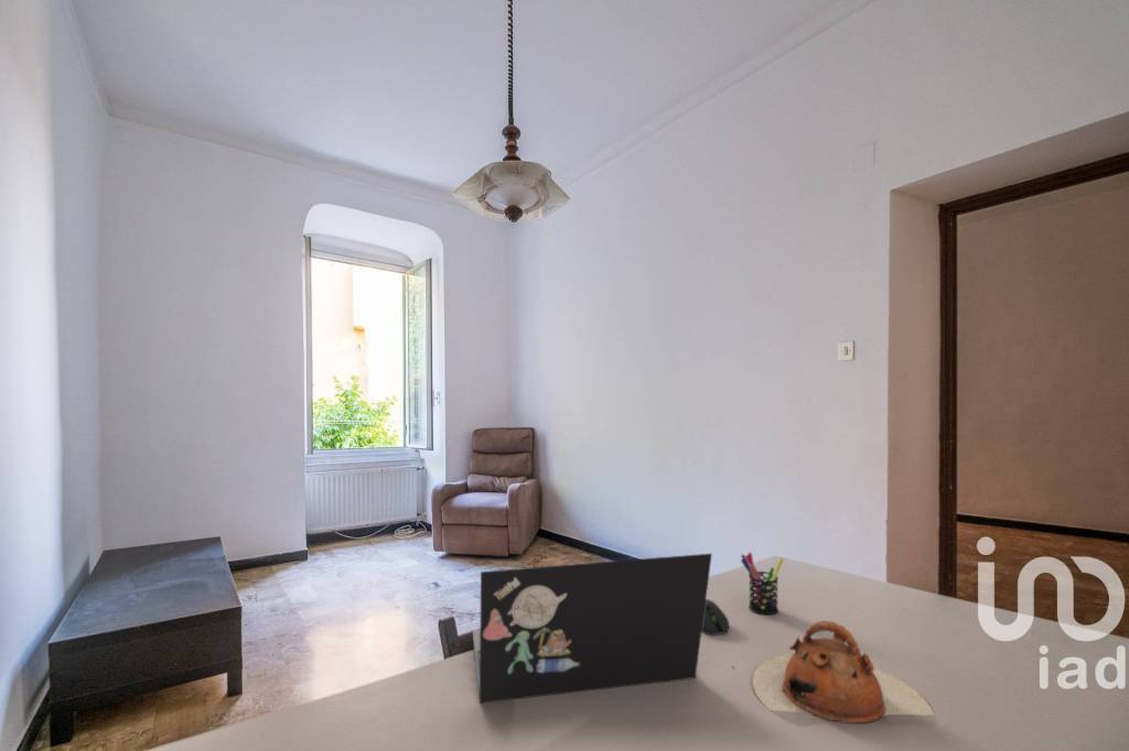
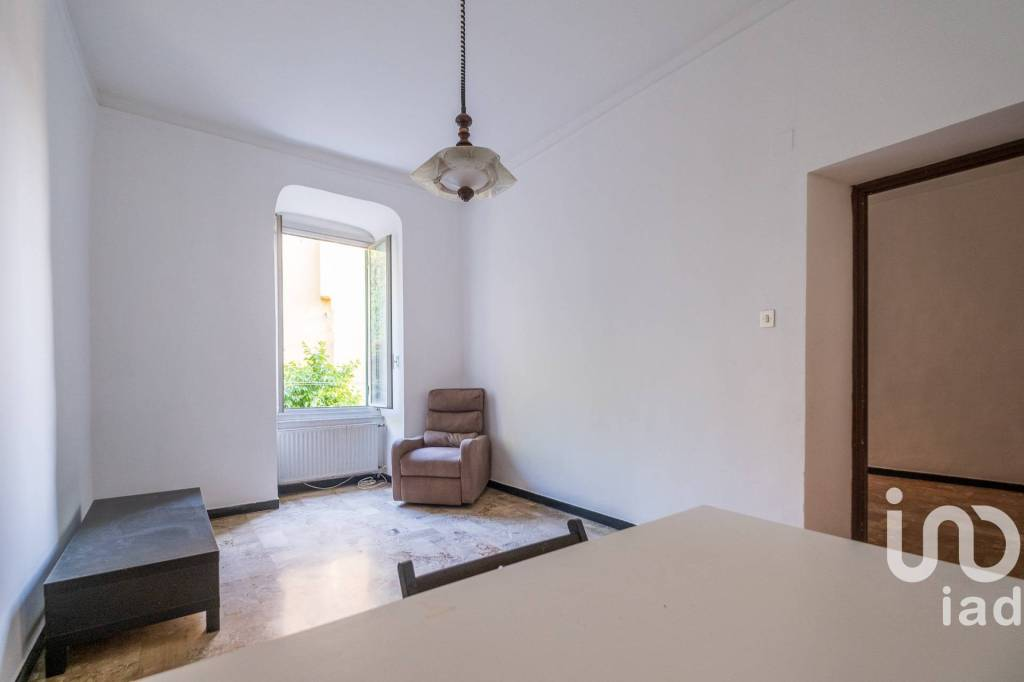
- teapot (838, 659)
- computer mouse (705, 612)
- laptop (579, 599)
- pen holder (763, 581)
